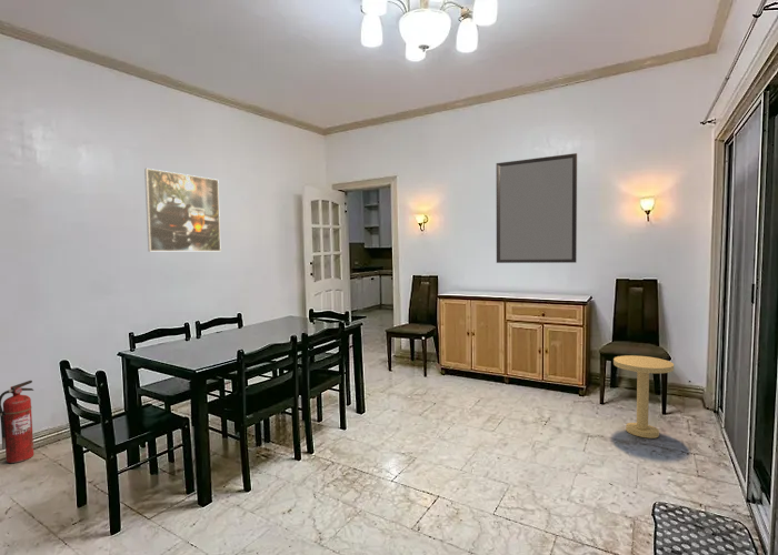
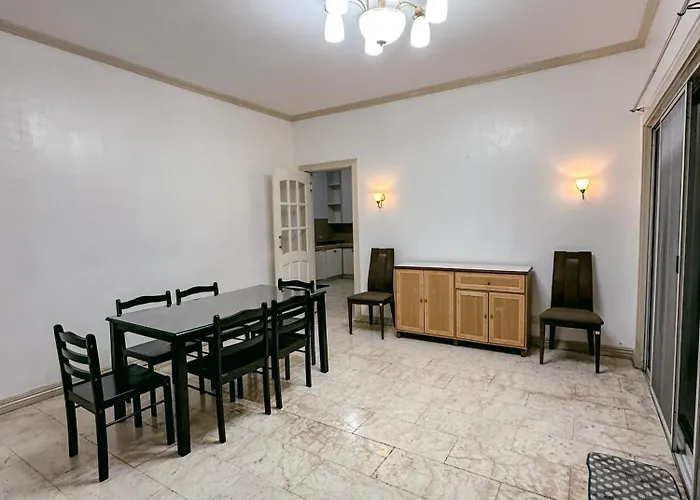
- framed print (186, 213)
- side table (641, 396)
- fire extinguisher (17, 421)
- home mirror (535, 211)
